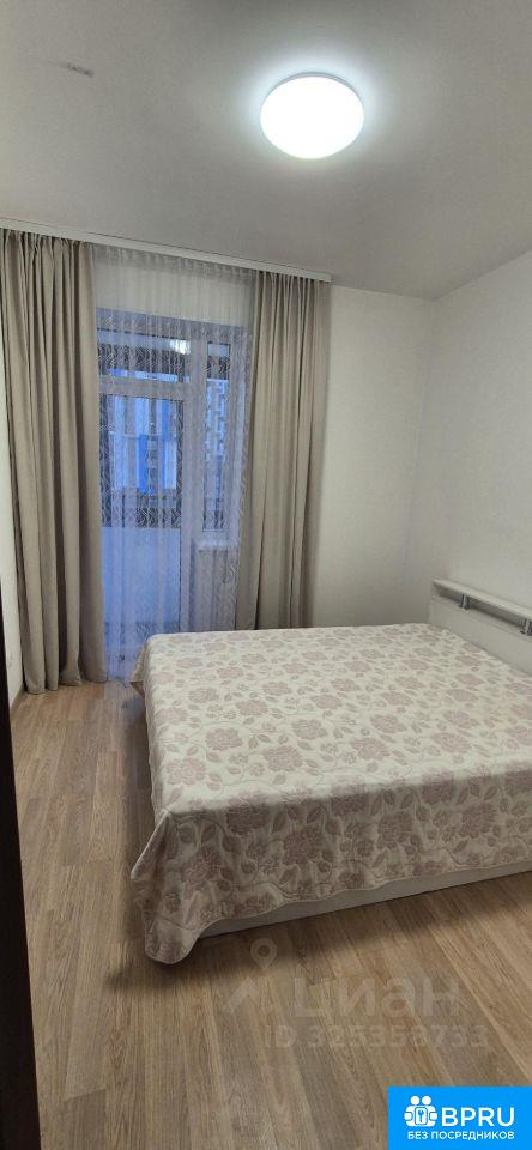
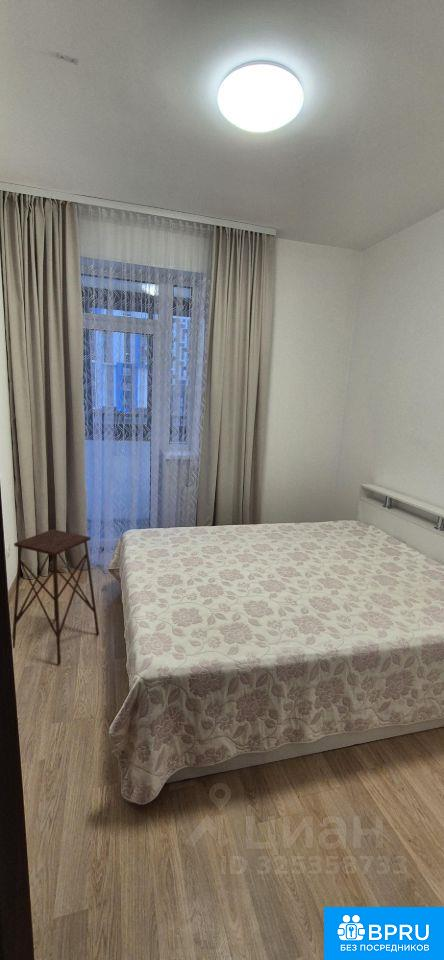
+ side table (55, 591)
